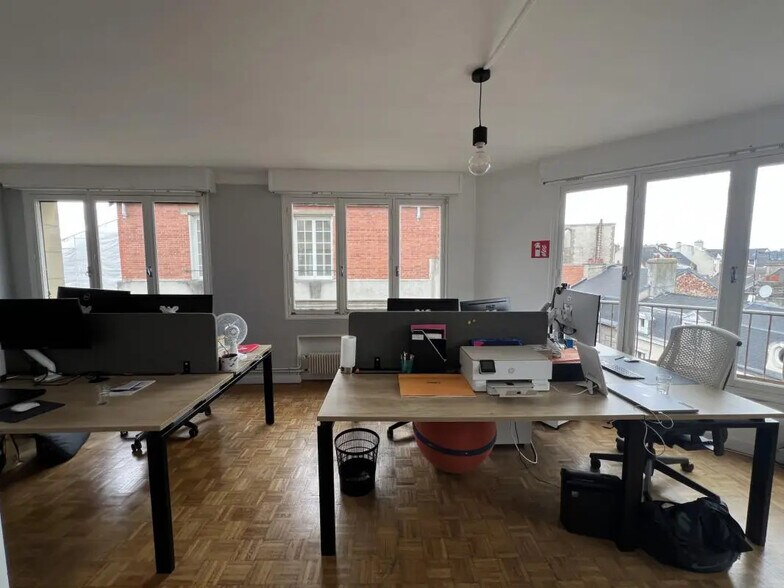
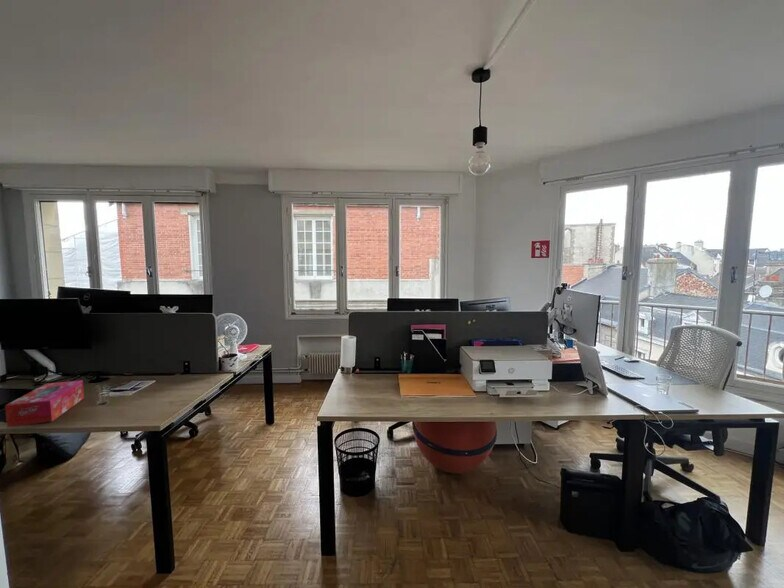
+ tissue box (48, 401)
